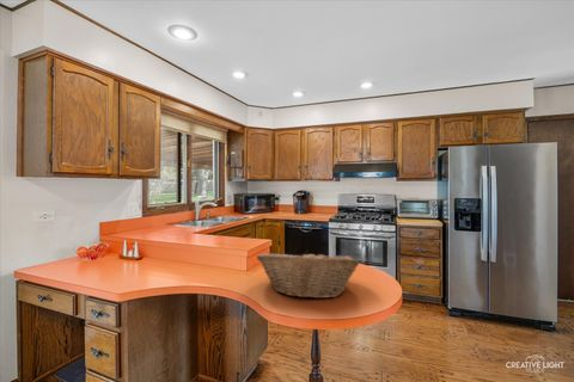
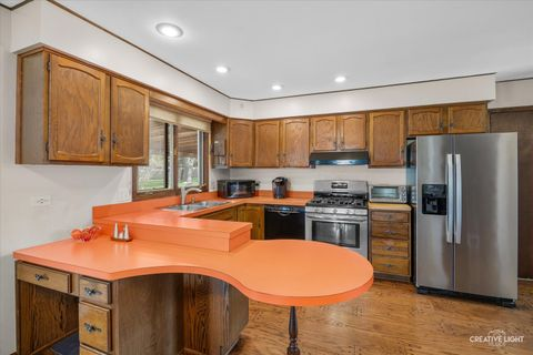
- fruit basket (306, 267)
